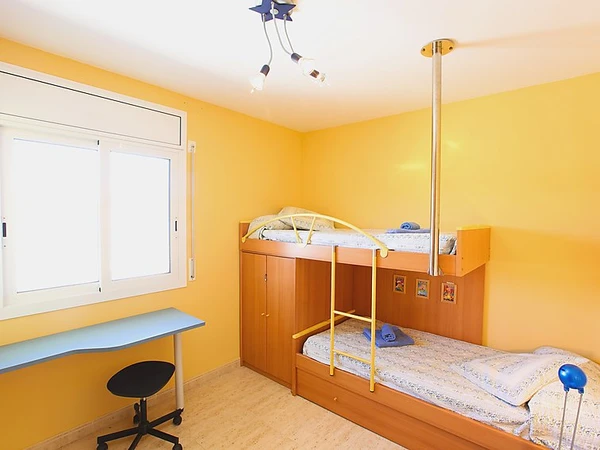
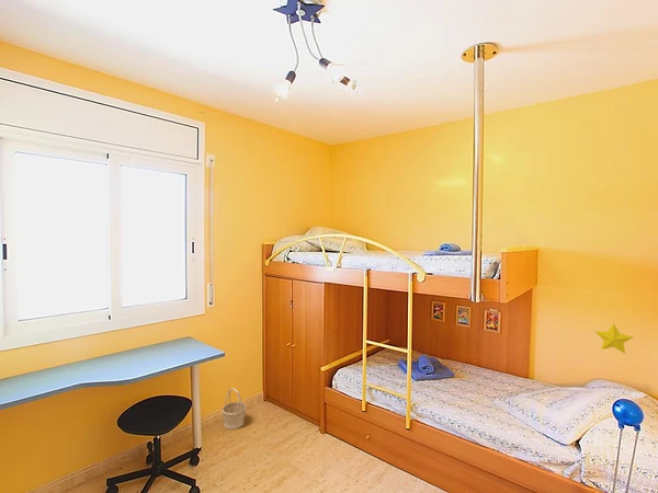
+ decorative star (613, 337)
+ basket (234, 405)
